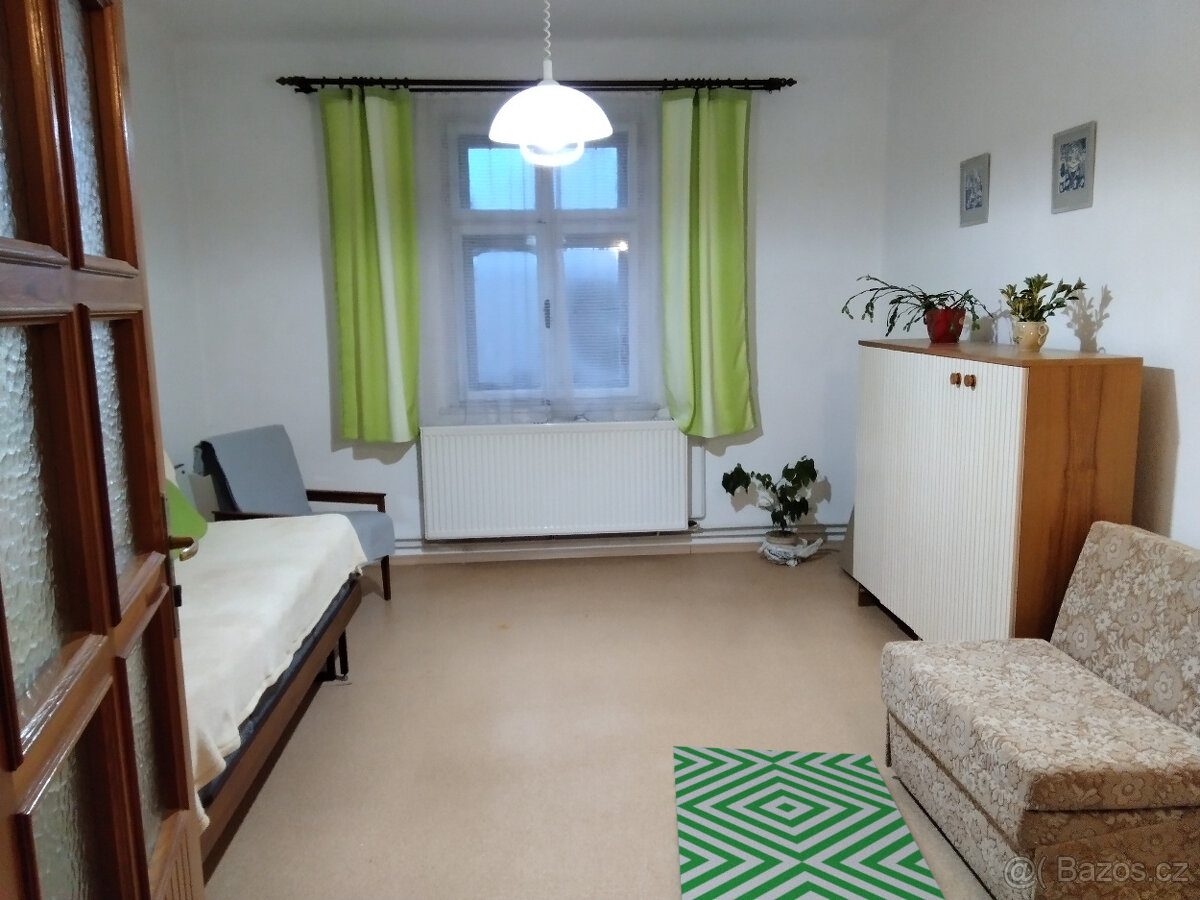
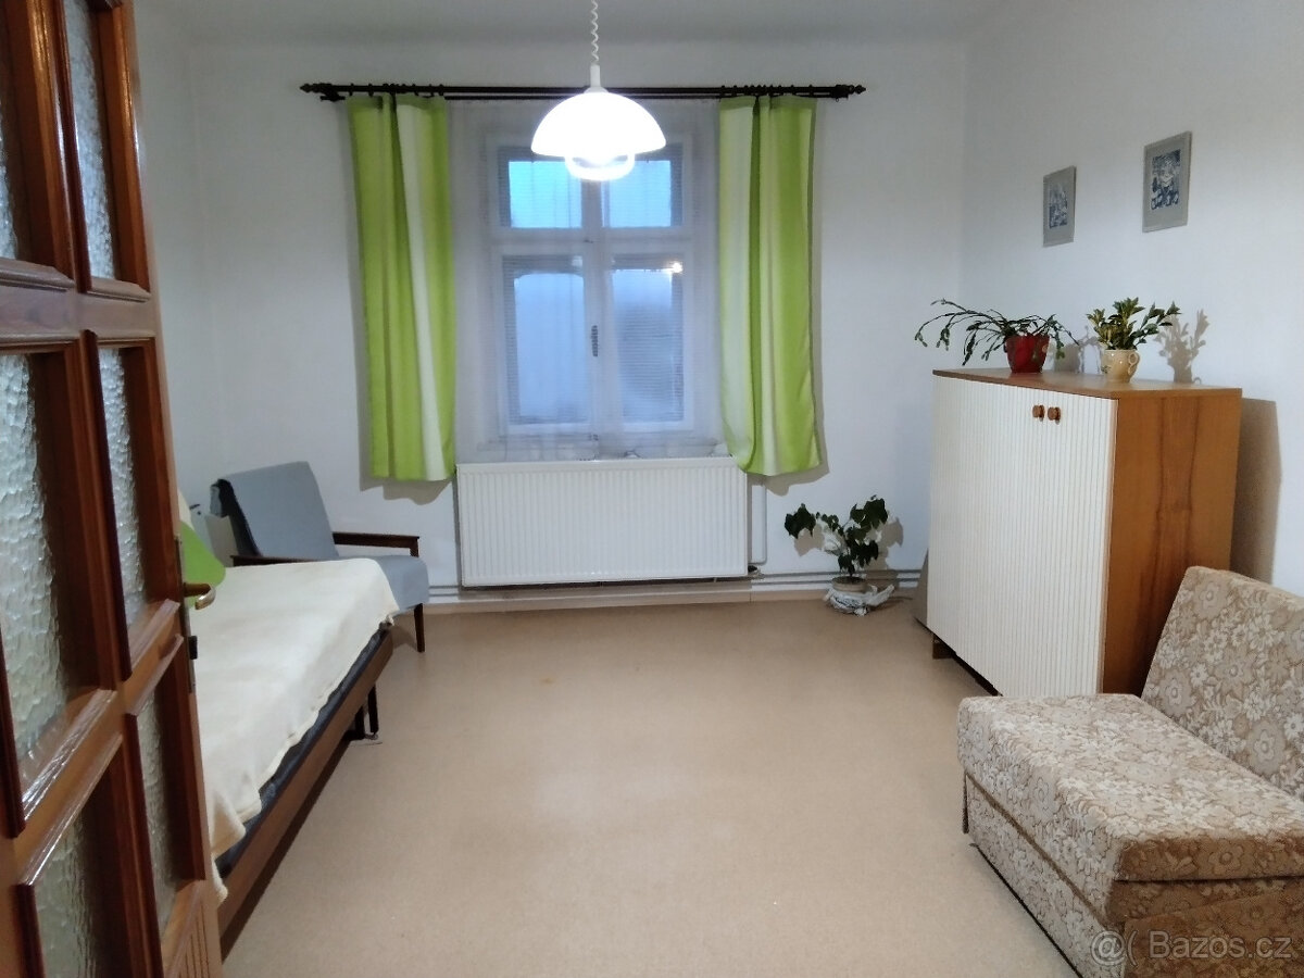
- rug (786, 809)
